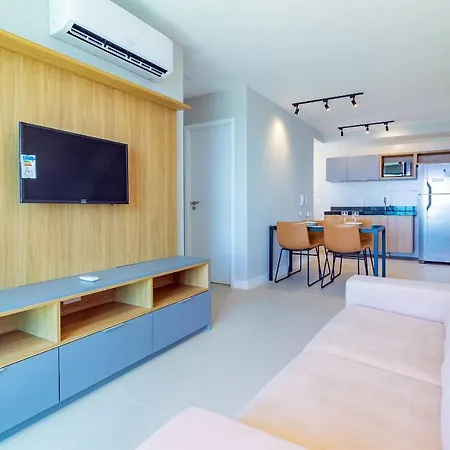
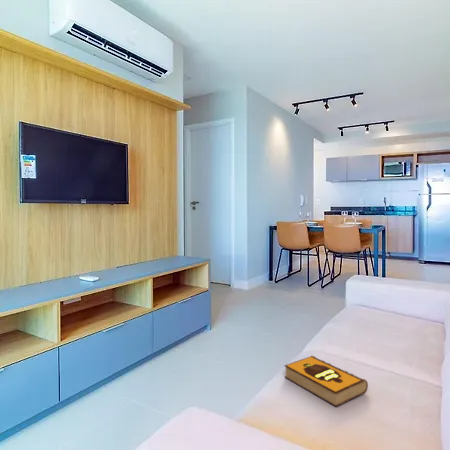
+ hardback book (324, 377)
